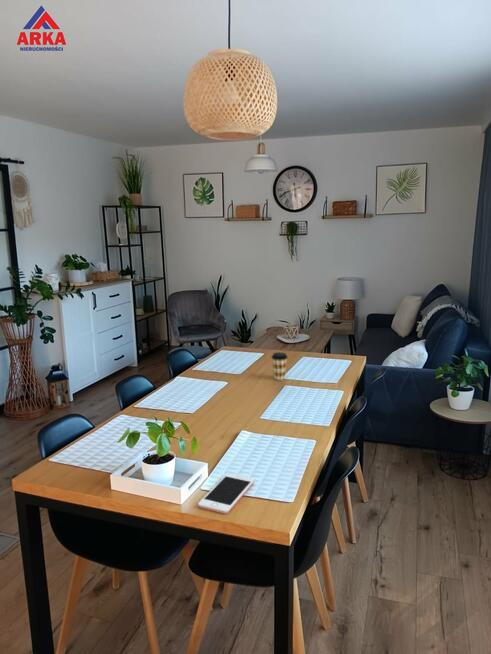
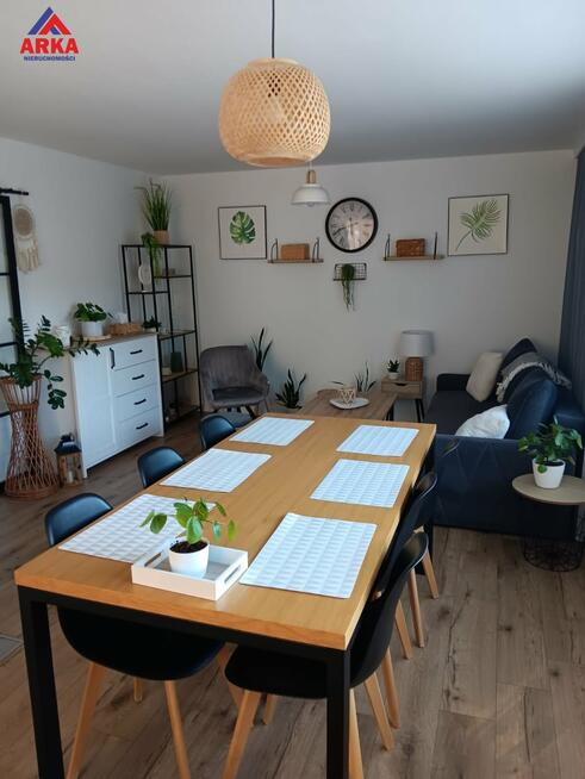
- coffee cup (279, 366)
- cell phone (227, 492)
